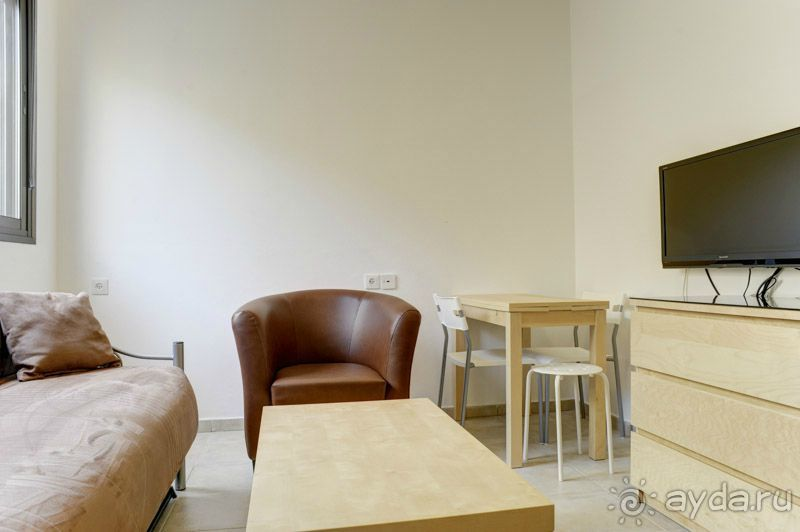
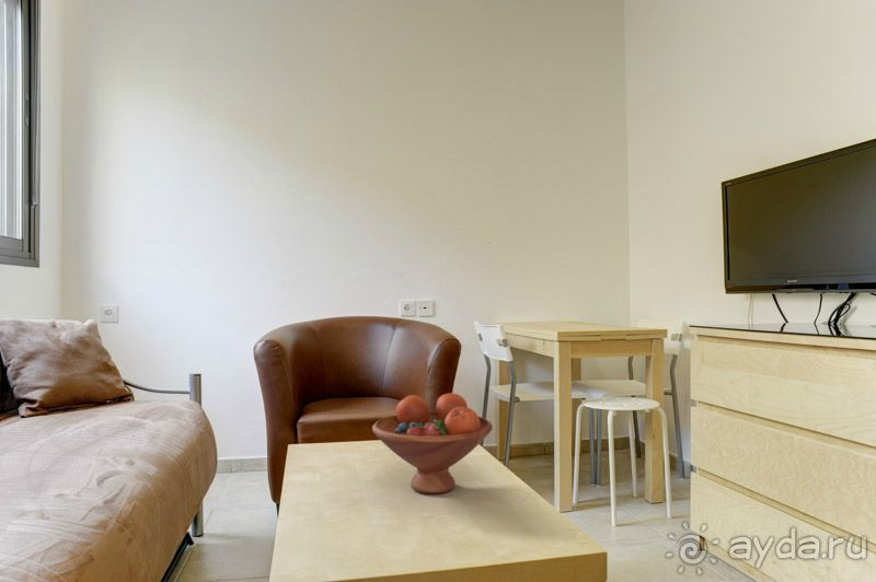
+ fruit bowl (433, 443)
